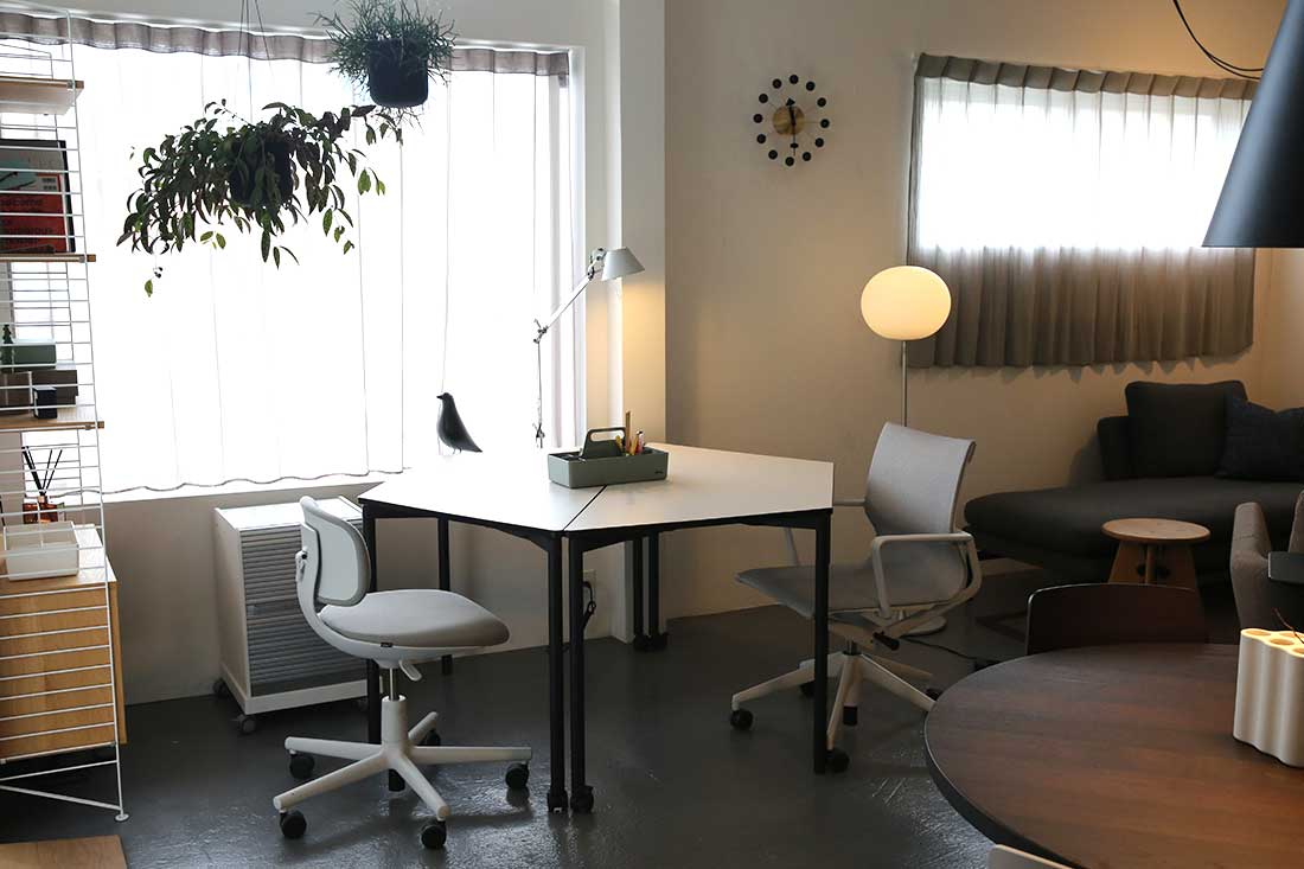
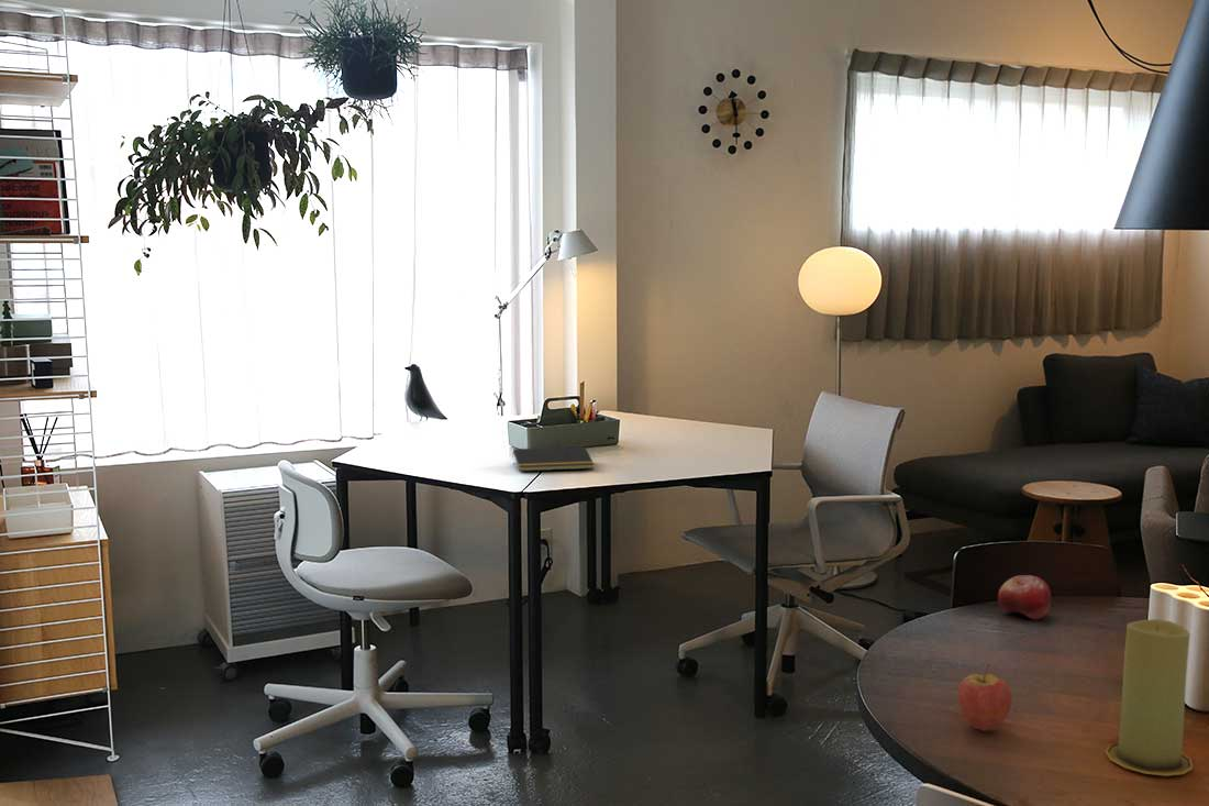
+ notepad (553, 459)
+ fruit (984, 696)
+ fruit (1027, 596)
+ candle (1152, 692)
